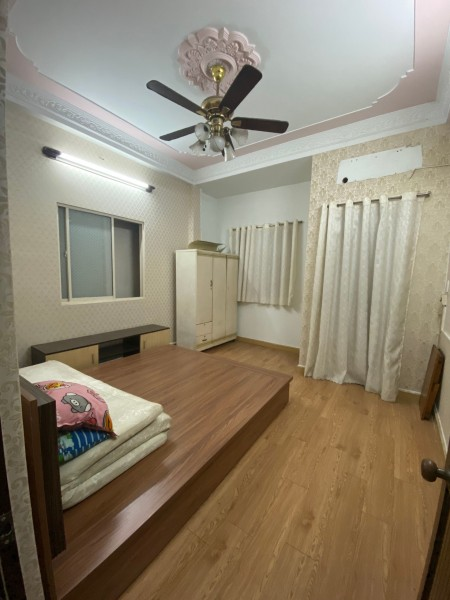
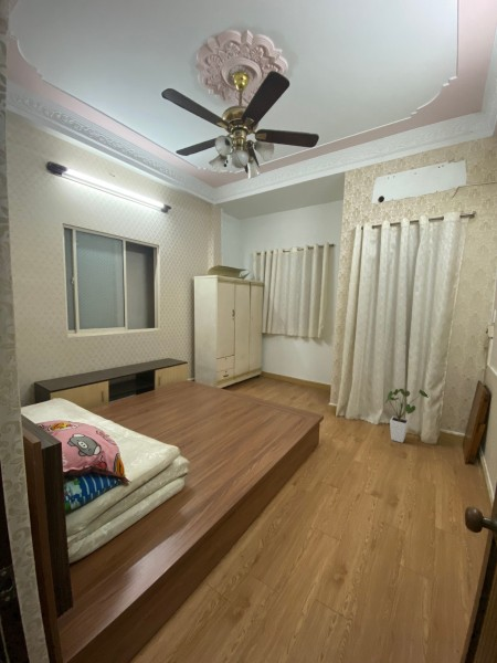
+ house plant (403, 413)
